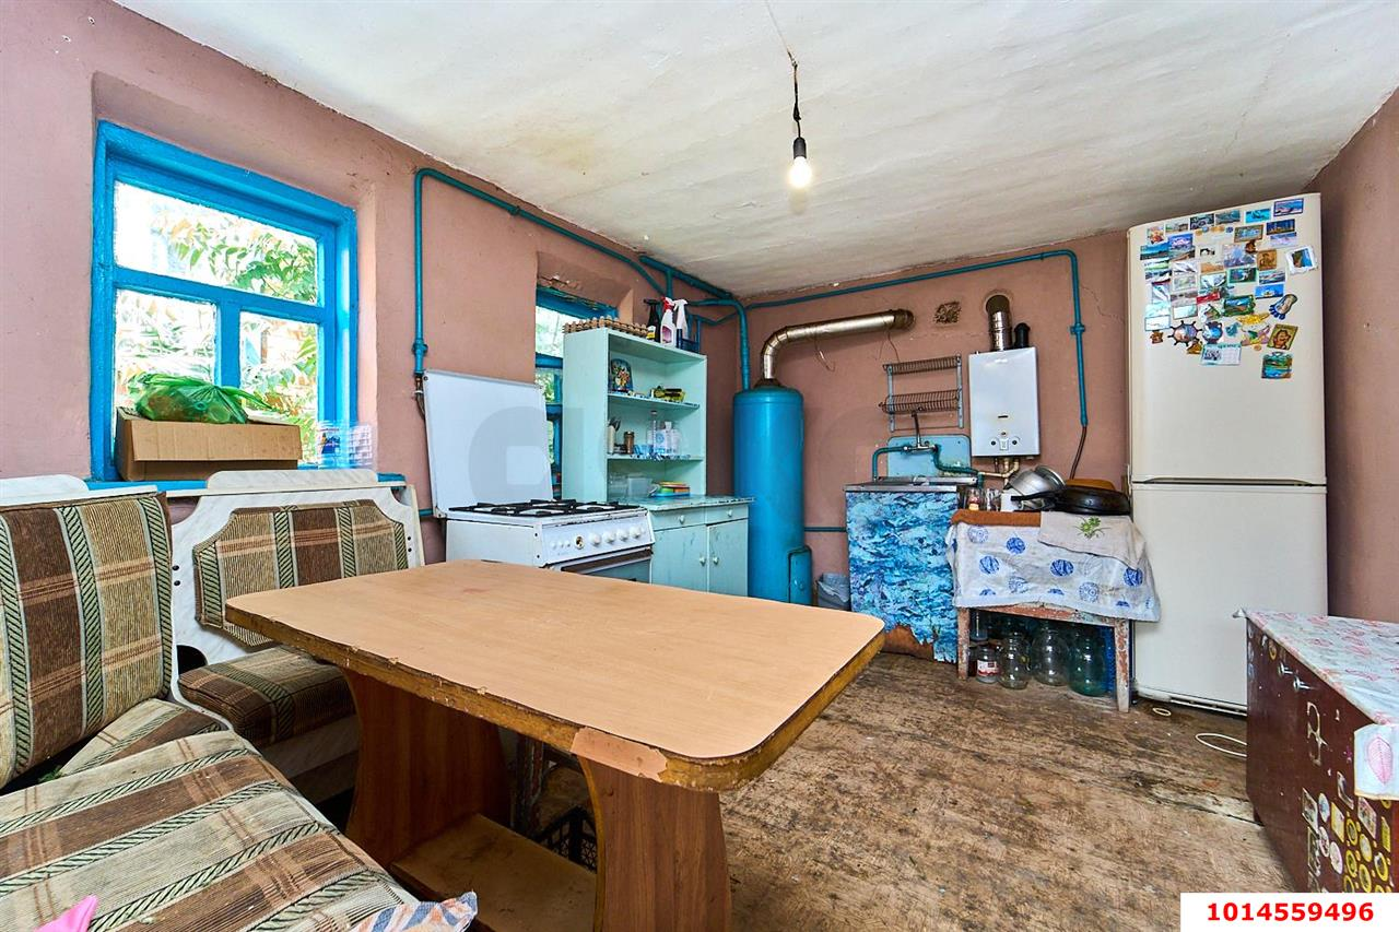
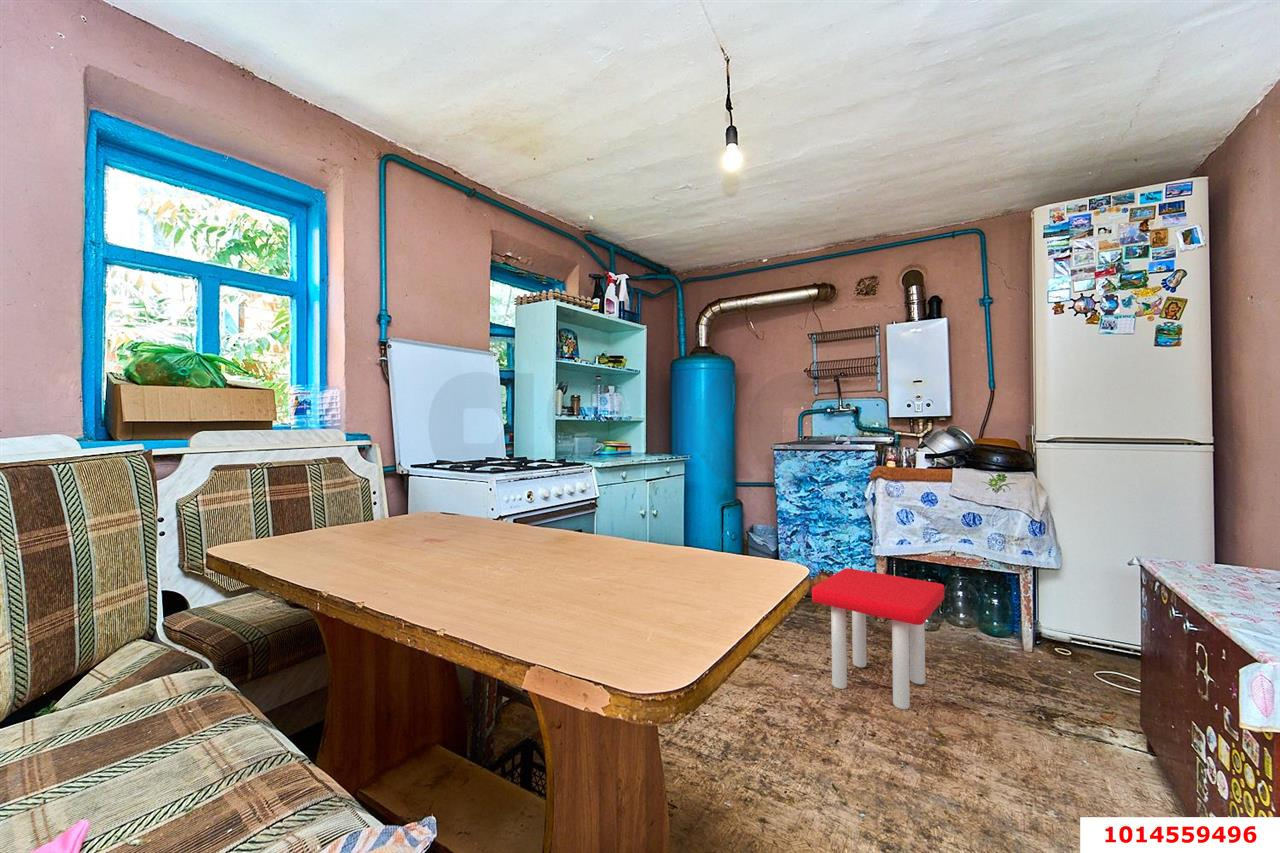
+ stool (865, 634)
